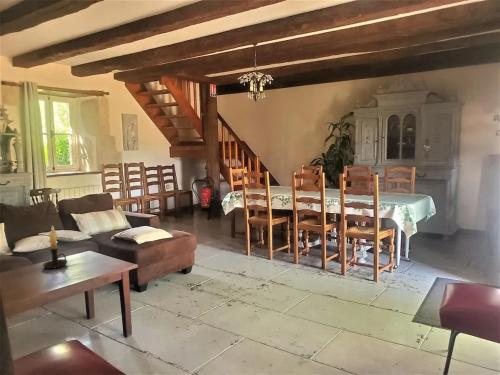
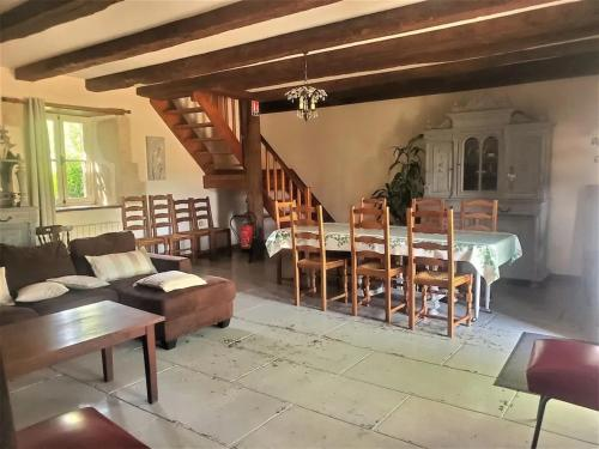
- candle holder (56, 246)
